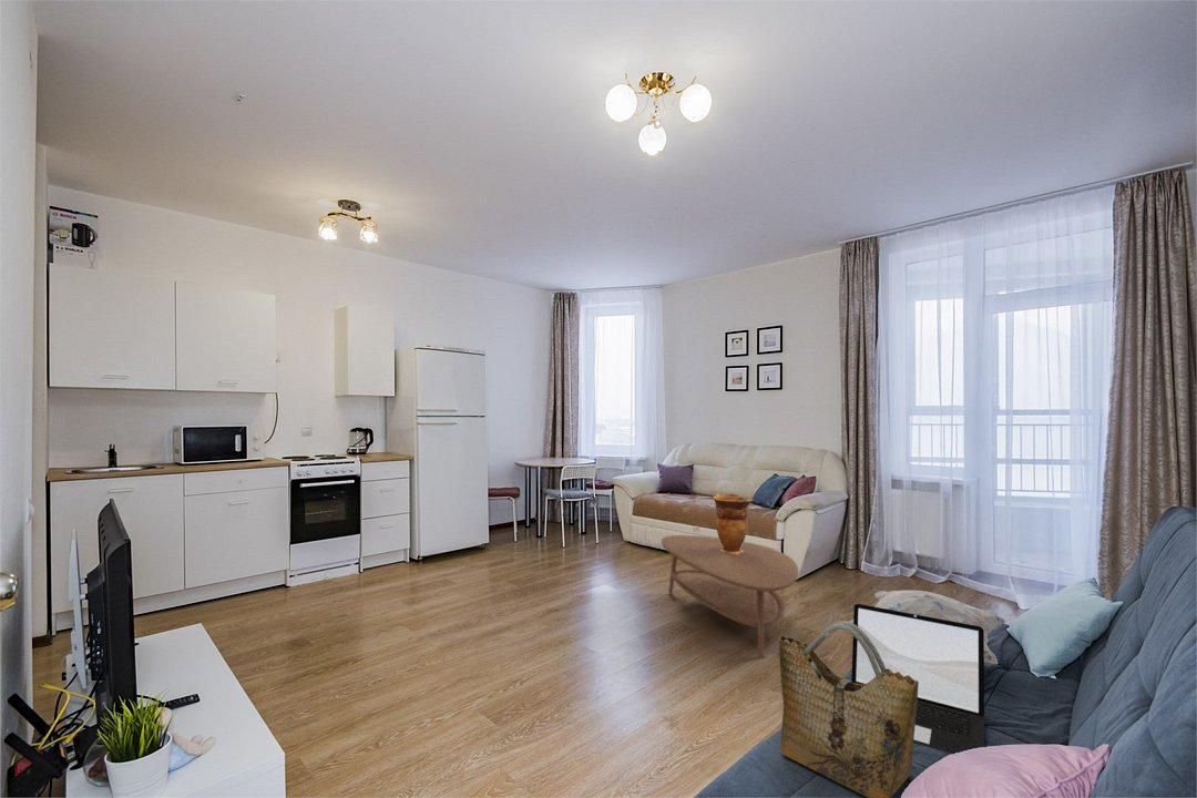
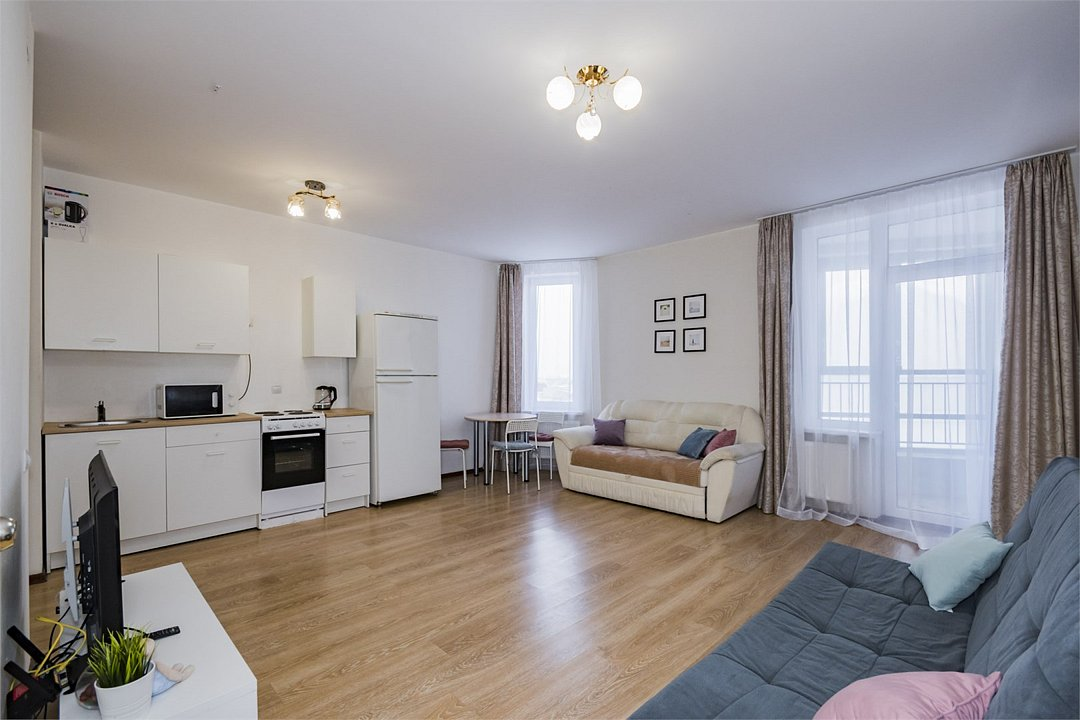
- decorative vase (732, 522)
- laptop (910, 673)
- grocery bag (842, 693)
- decorative pillow (929, 616)
- coffee table (733, 585)
